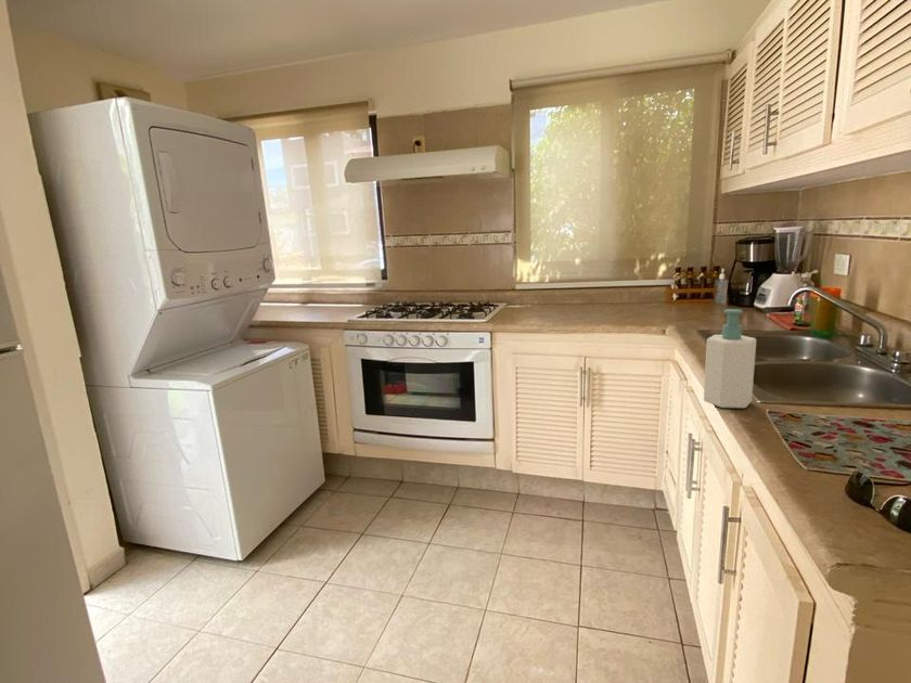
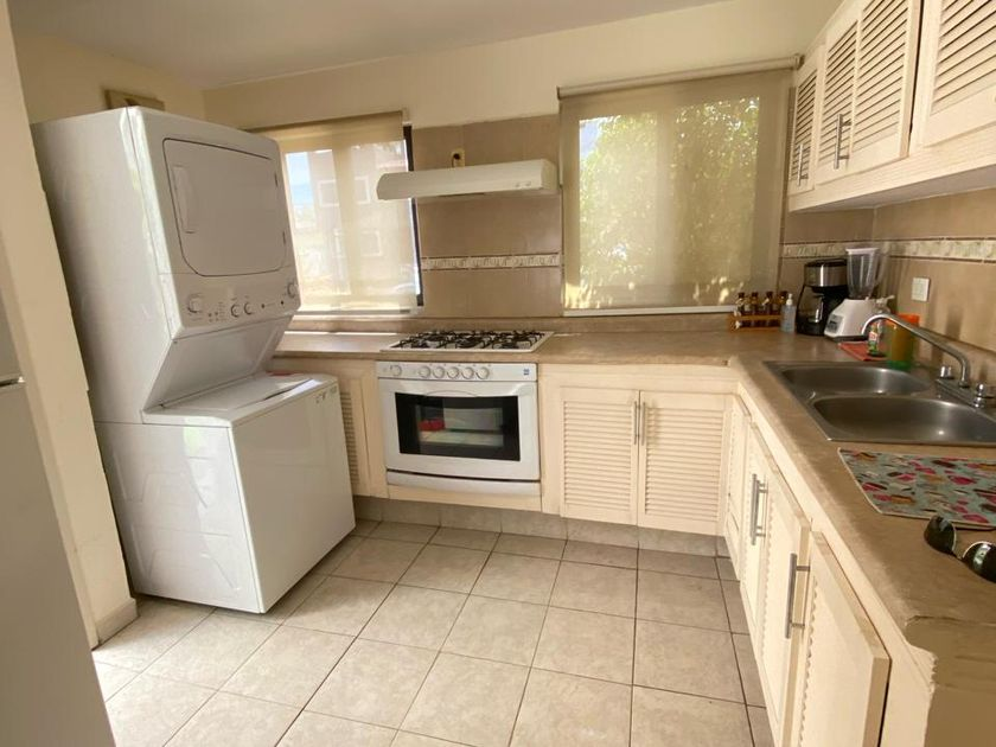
- soap bottle (730, 357)
